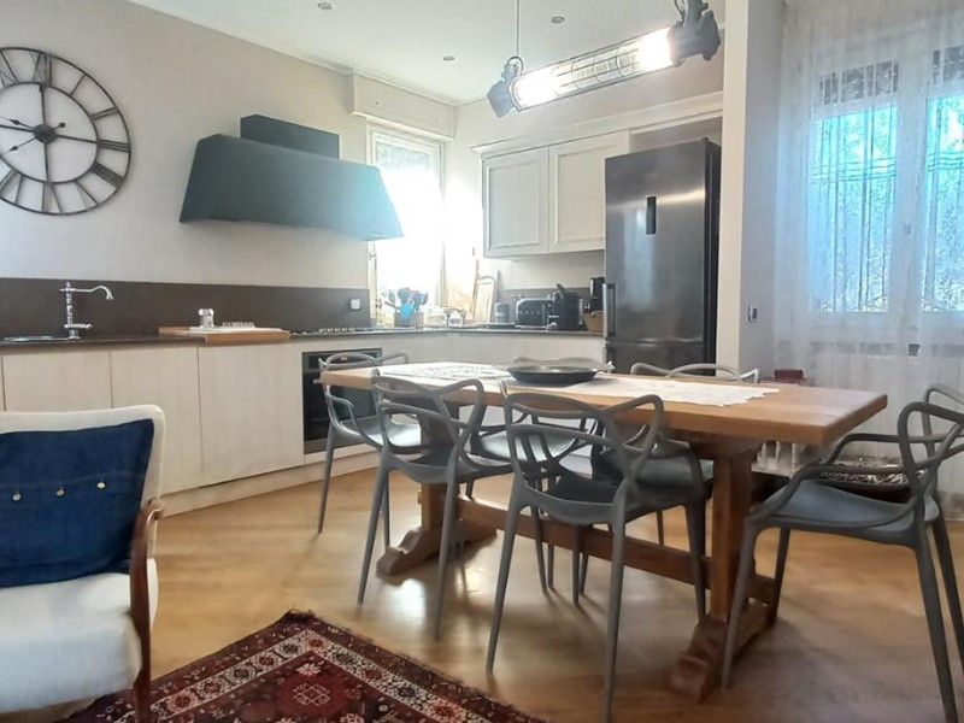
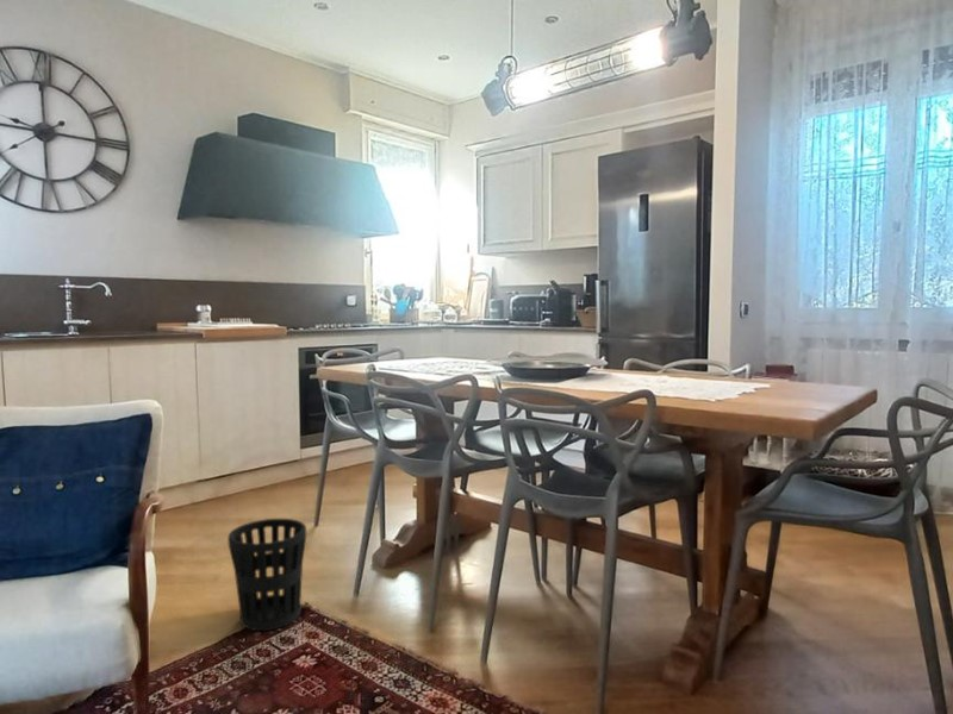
+ wastebasket (269, 576)
